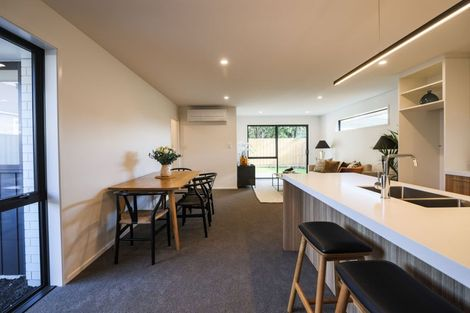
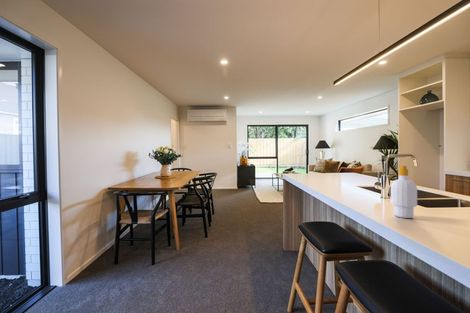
+ soap bottle (403, 191)
